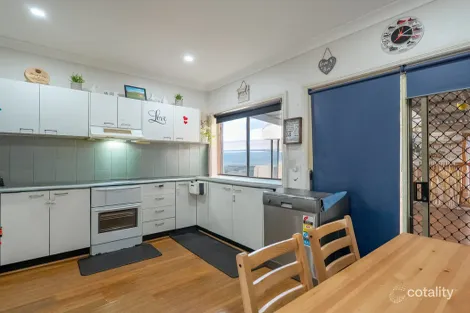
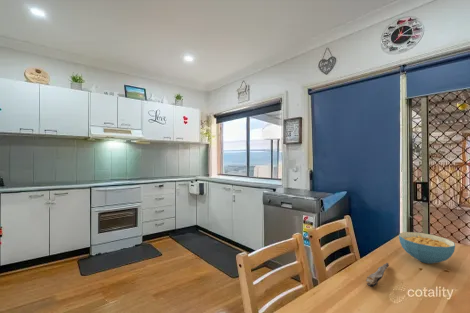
+ cereal bowl (425, 249)
+ spoon (380, 272)
